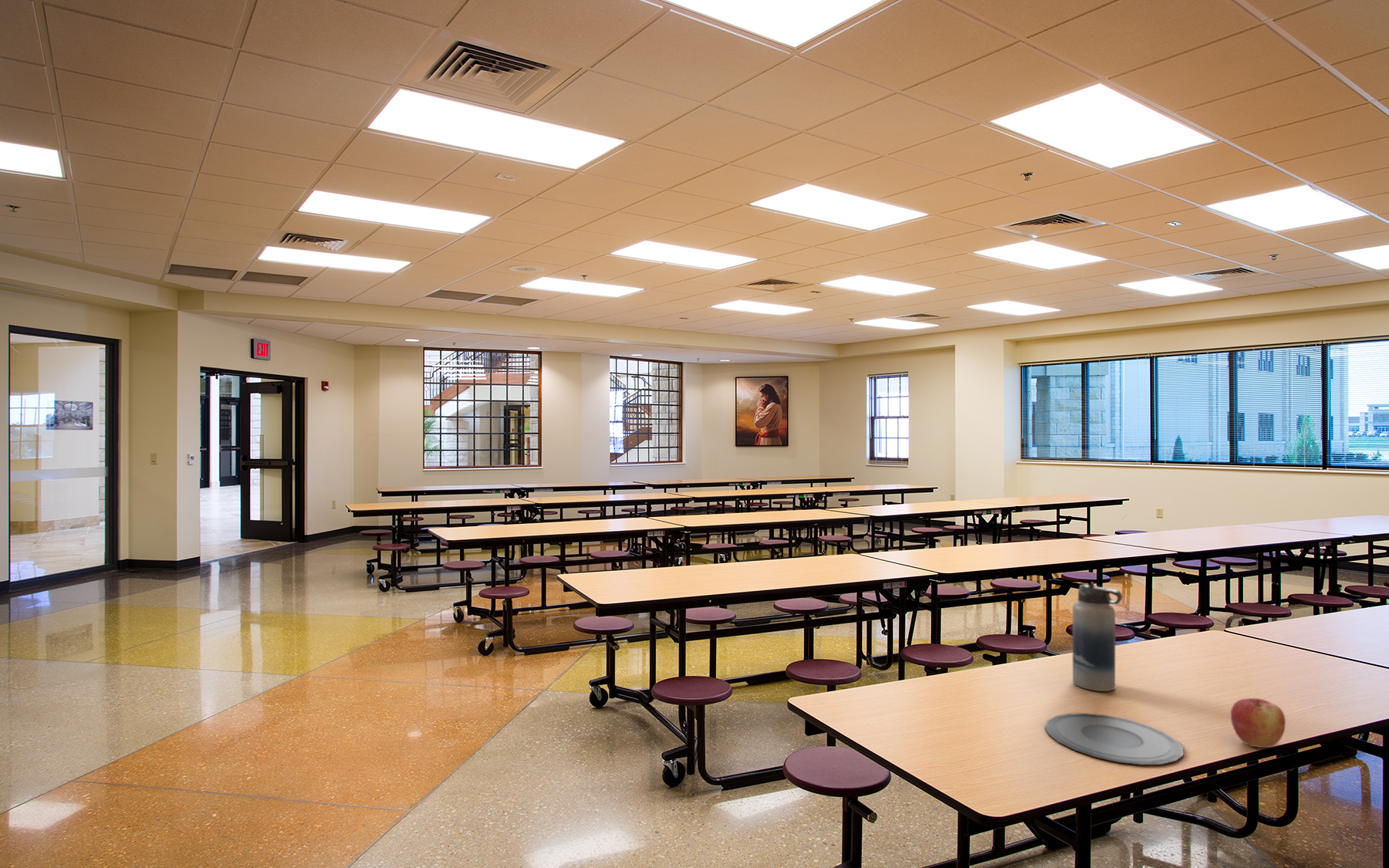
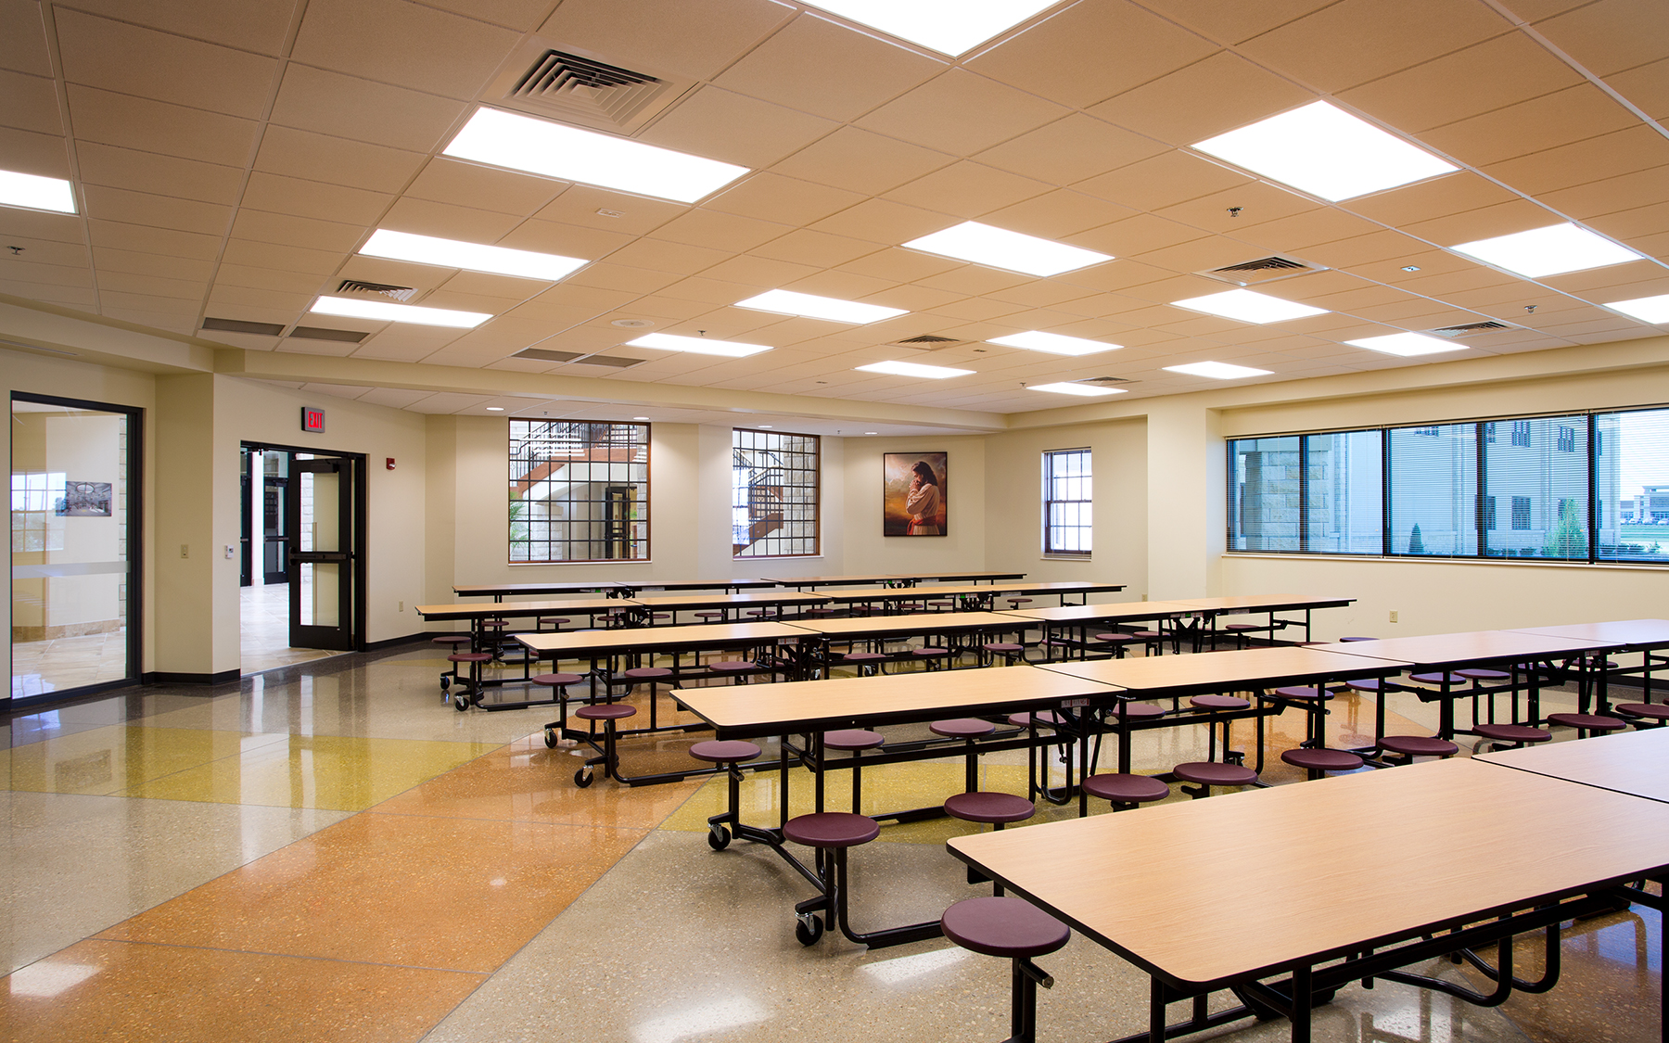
- plate (1111, 737)
- apple (1257, 721)
- water bottle (1096, 634)
